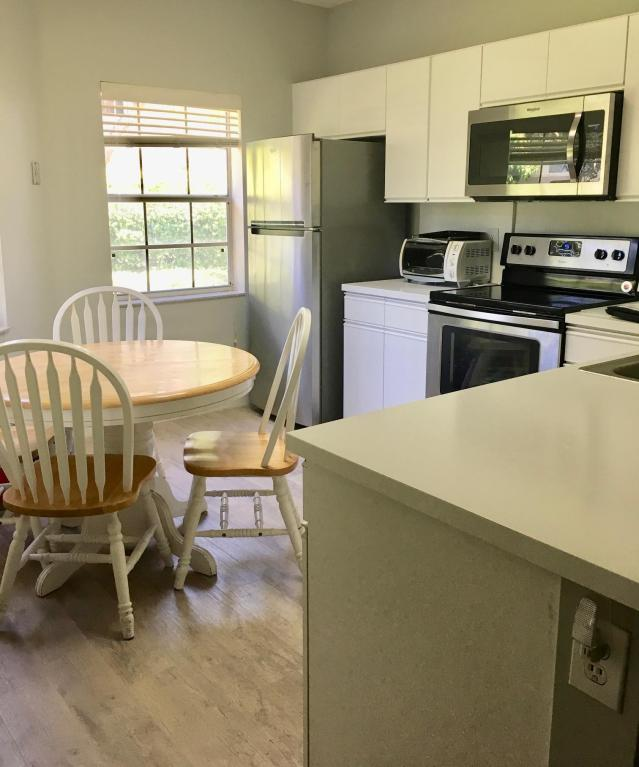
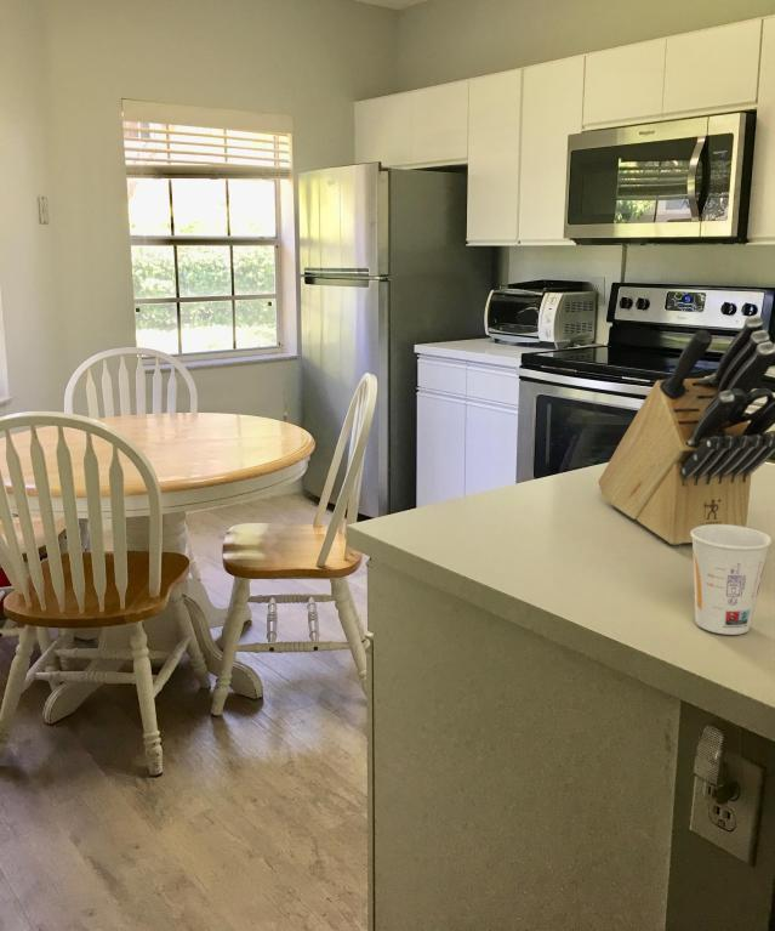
+ cup (726, 579)
+ knife block (686, 421)
